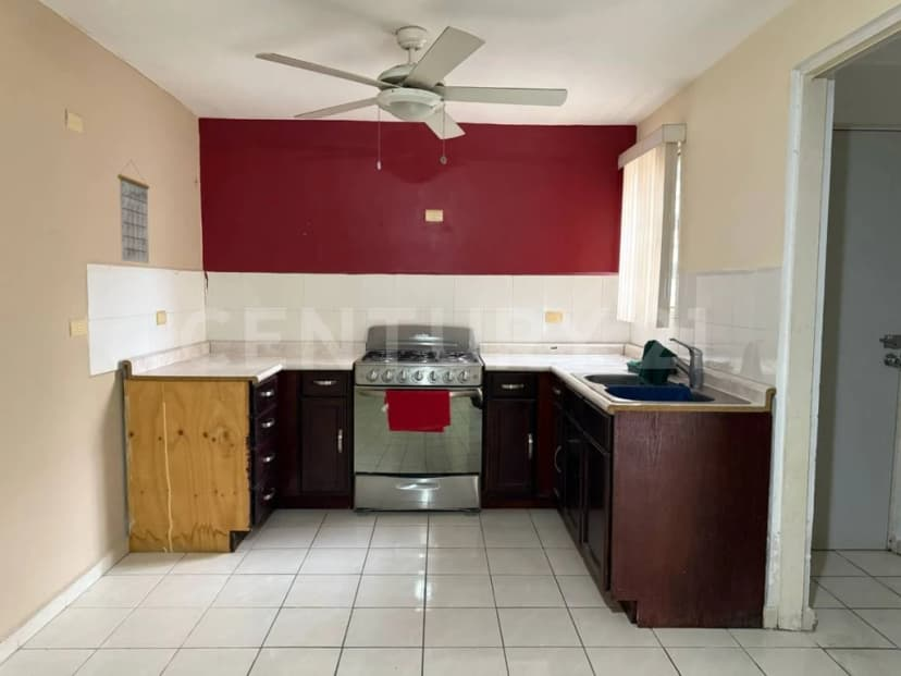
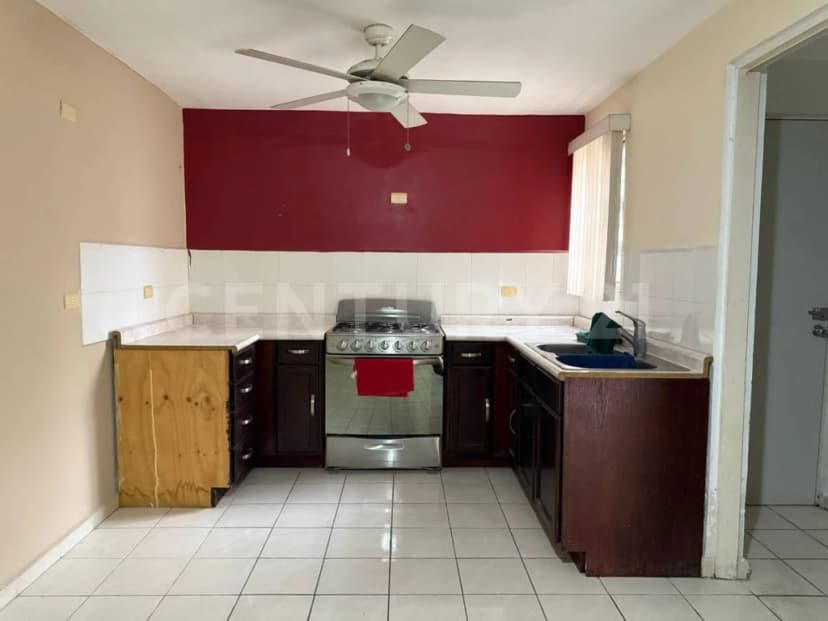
- calendar (134, 211)
